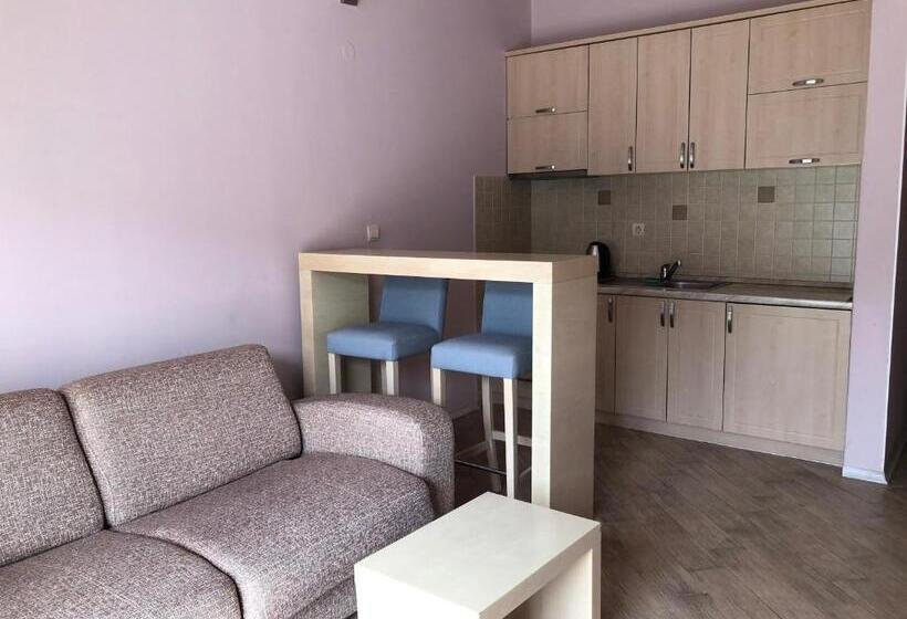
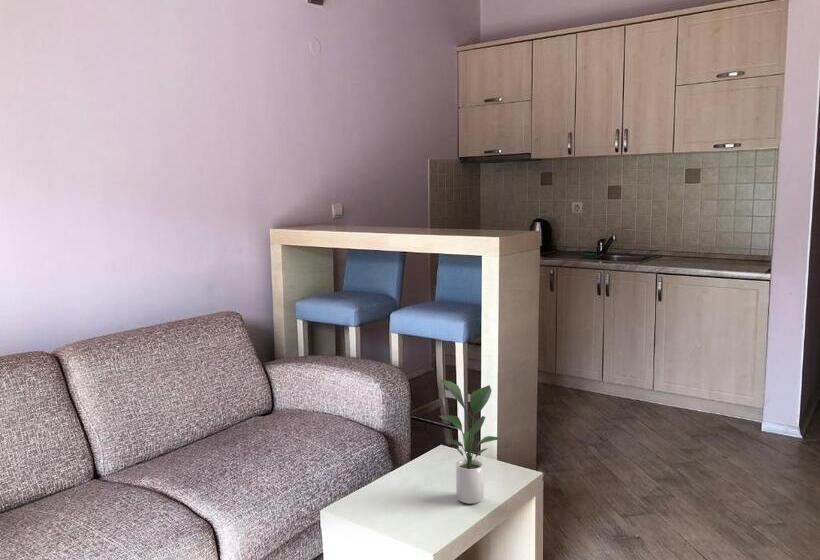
+ potted plant (471, 440)
